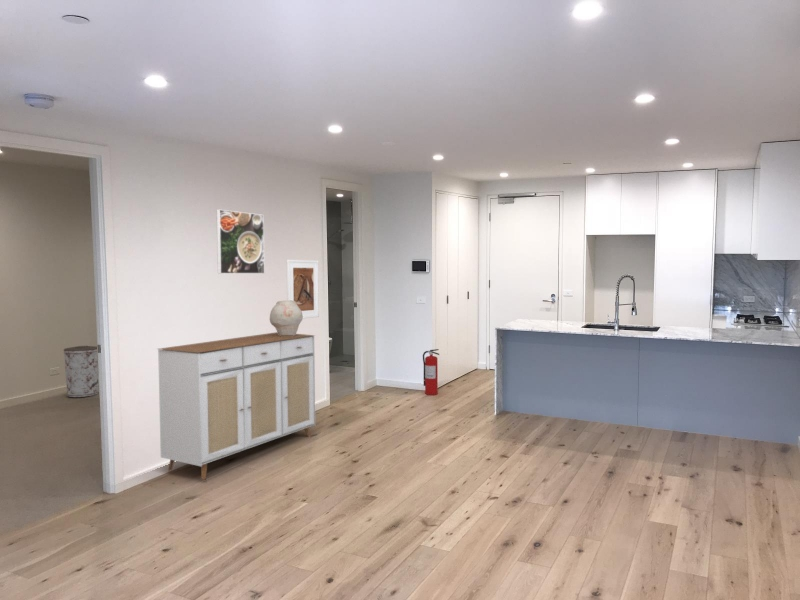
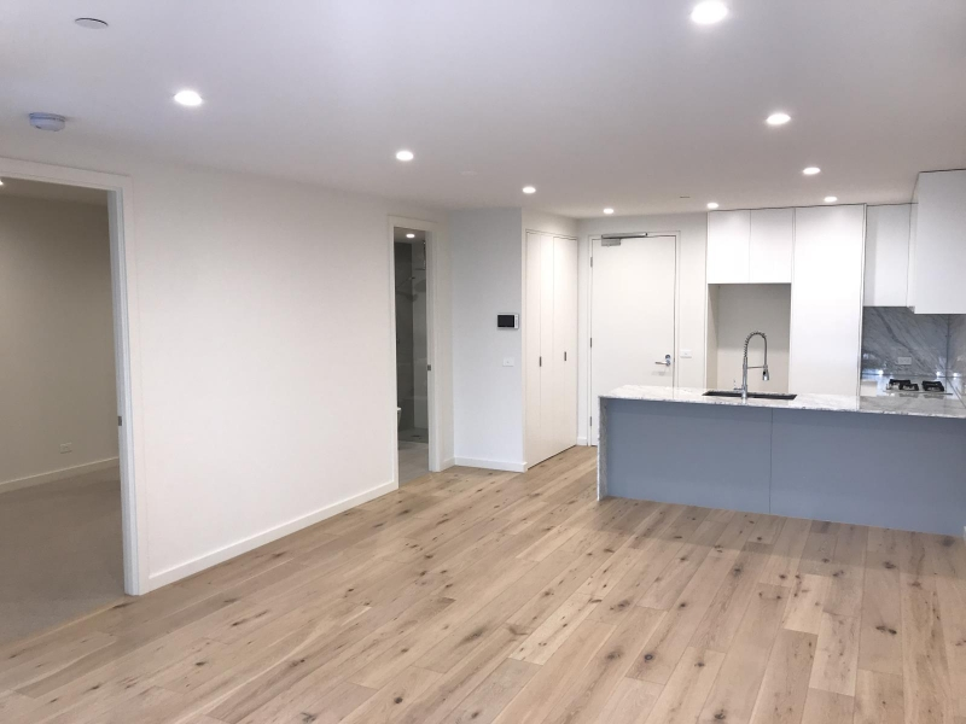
- fire extinguisher (430, 371)
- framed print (241, 243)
- vase (286, 318)
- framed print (303, 289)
- sideboard (244, 397)
- trash can (82, 370)
